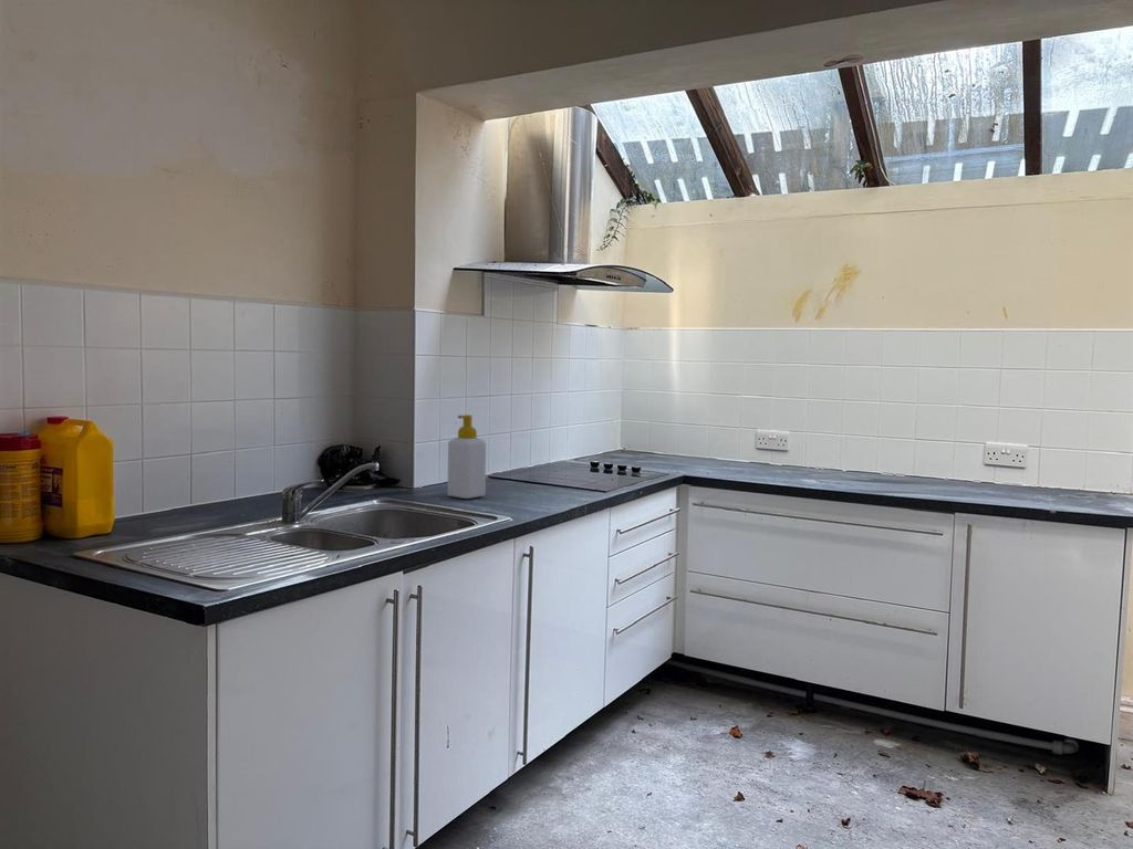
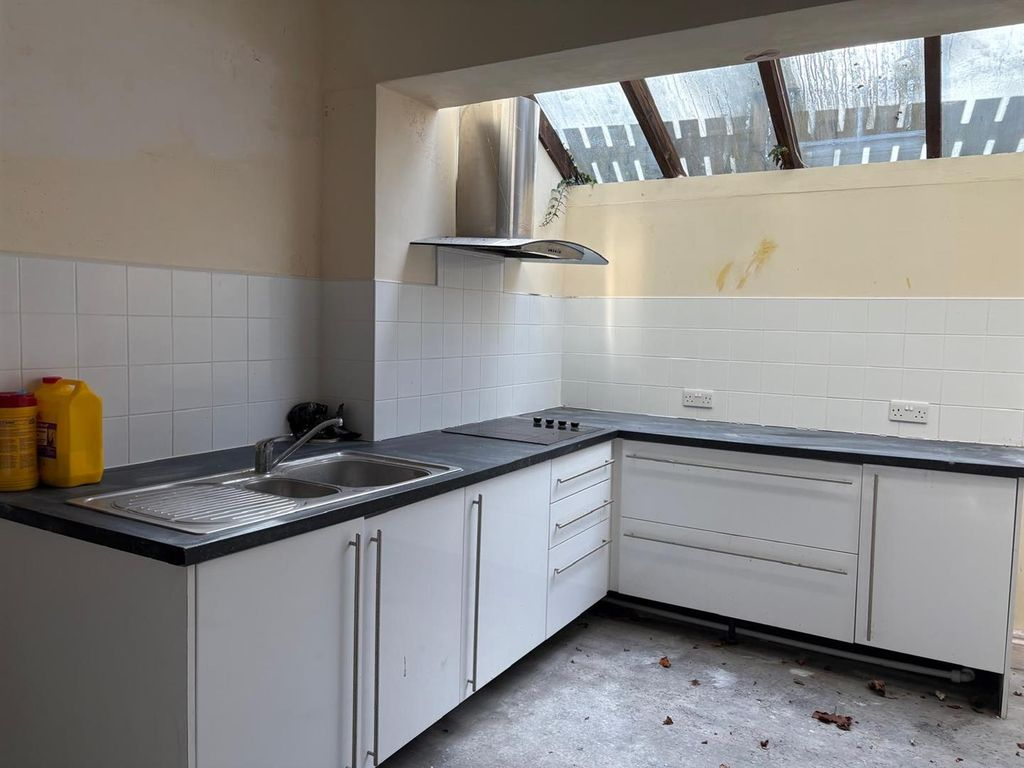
- soap bottle (467, 455)
